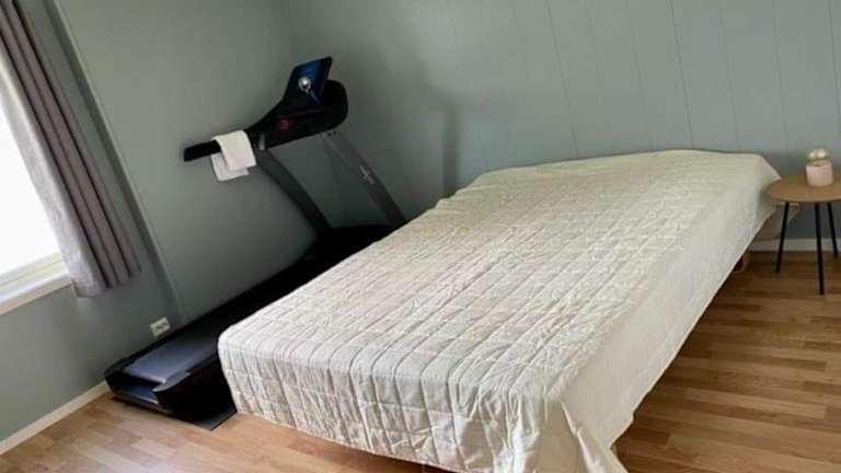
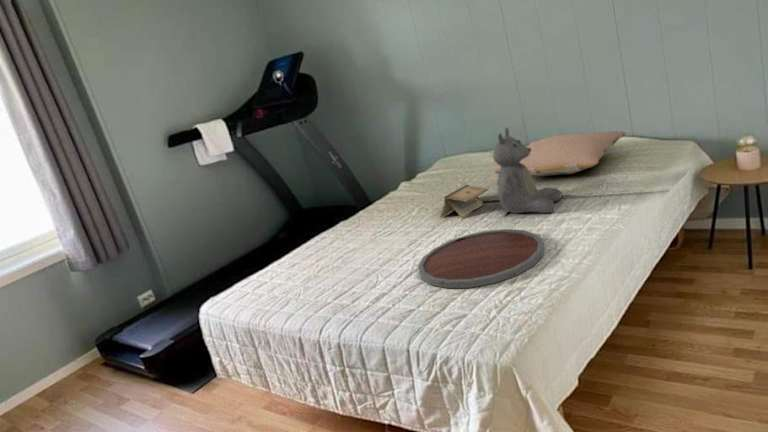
+ teddy bear (523, 169)
+ pillow (560, 154)
+ book (459, 200)
+ tray (479, 256)
